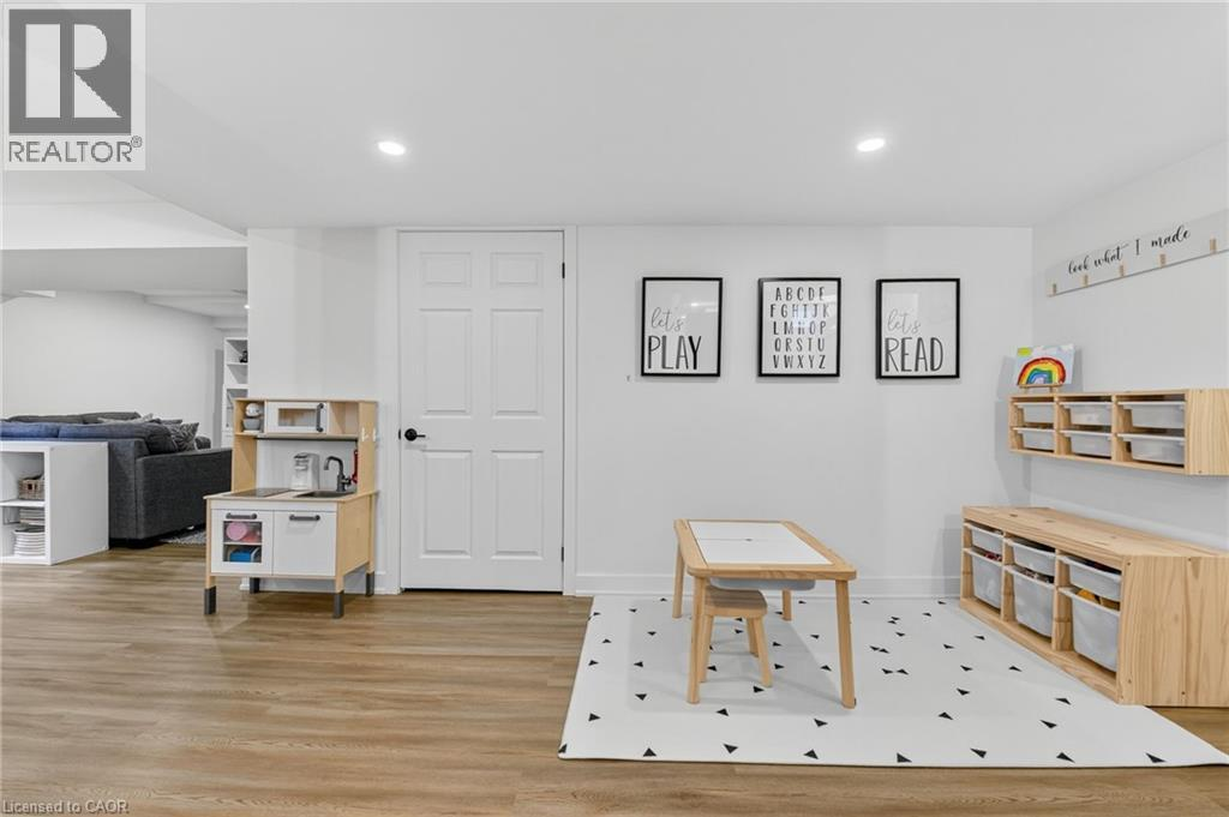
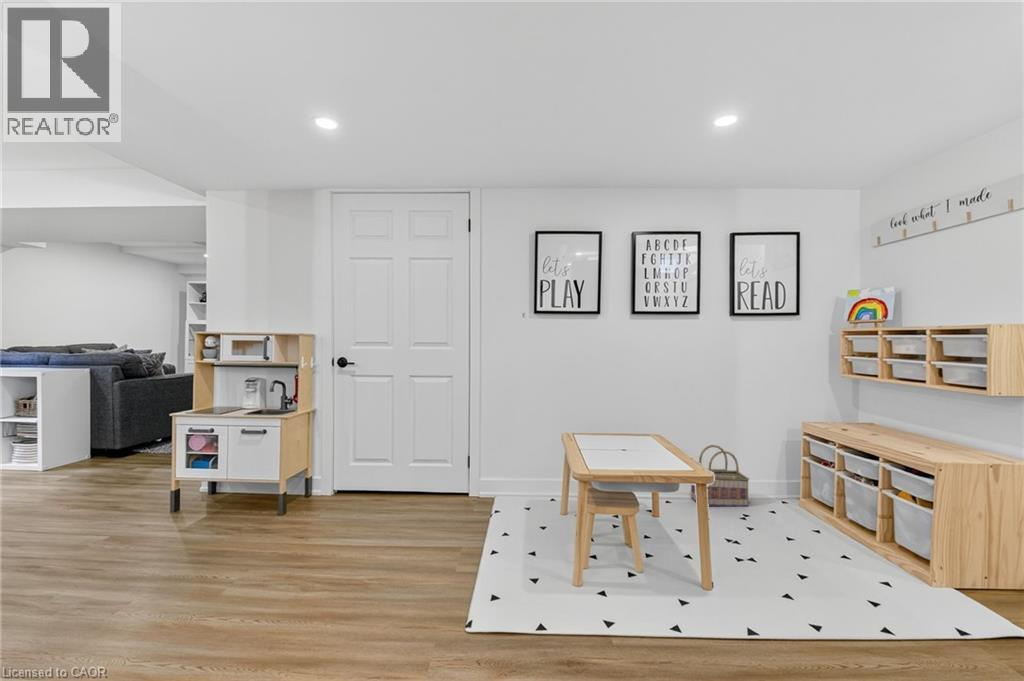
+ basket (718, 474)
